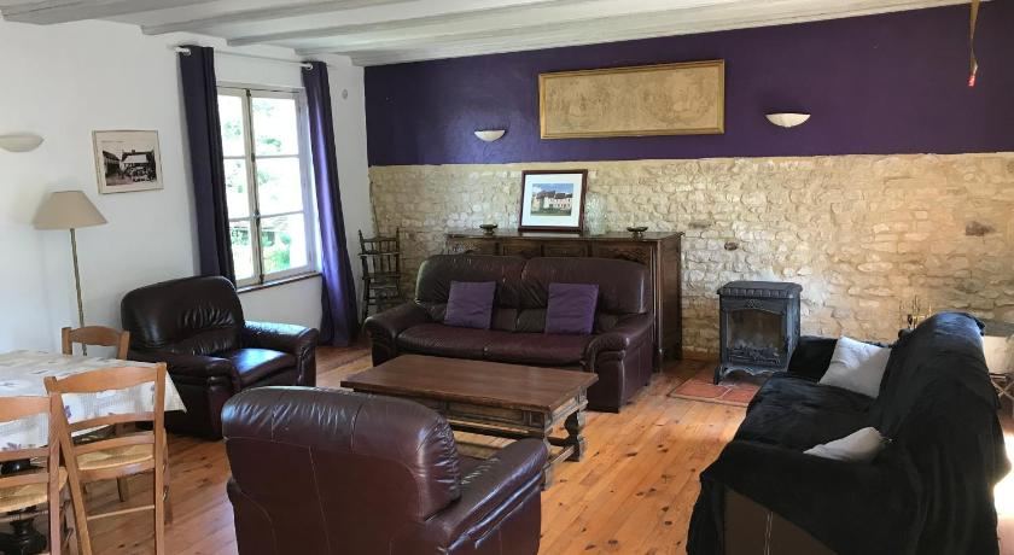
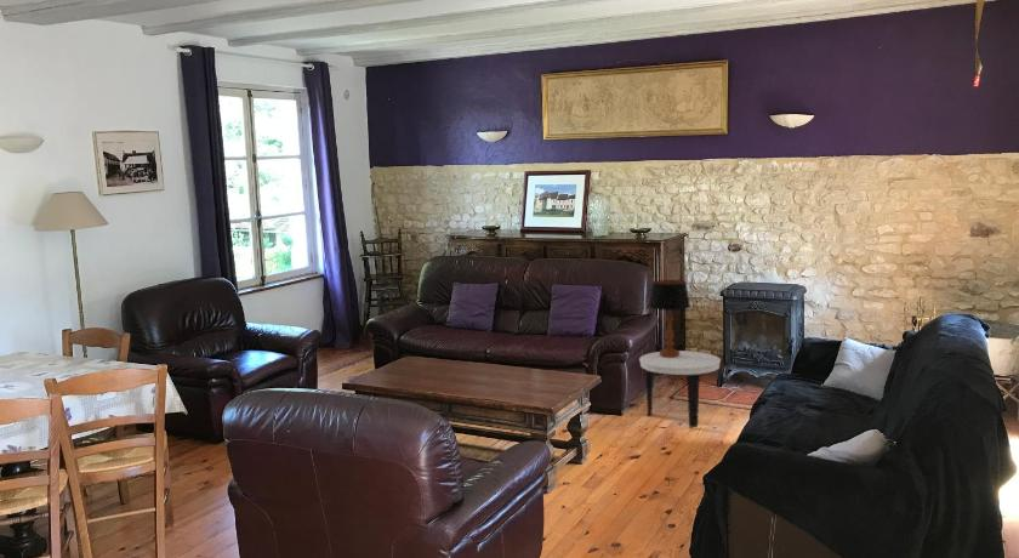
+ table lamp (668, 318)
+ side table (688, 388)
